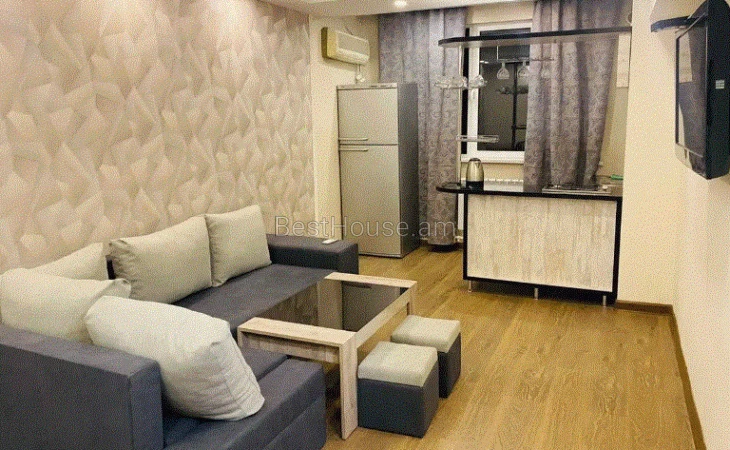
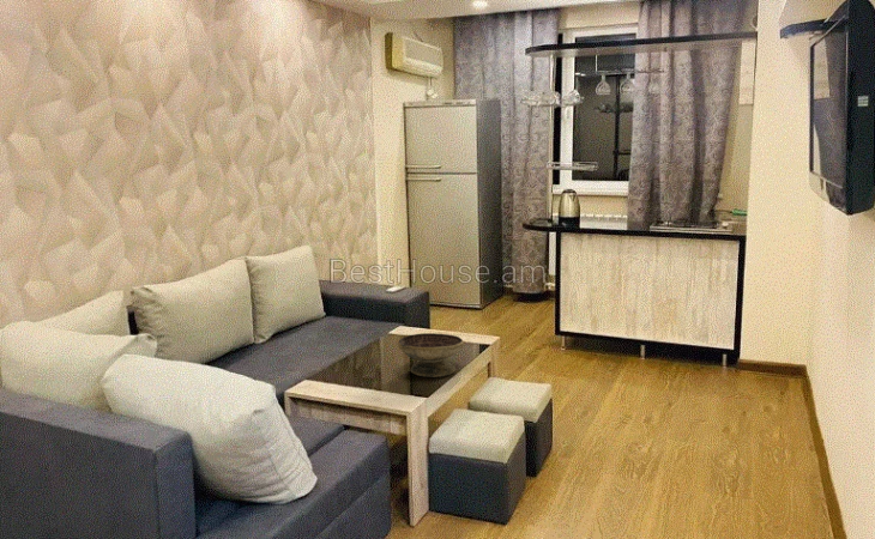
+ decorative bowl (430, 353)
